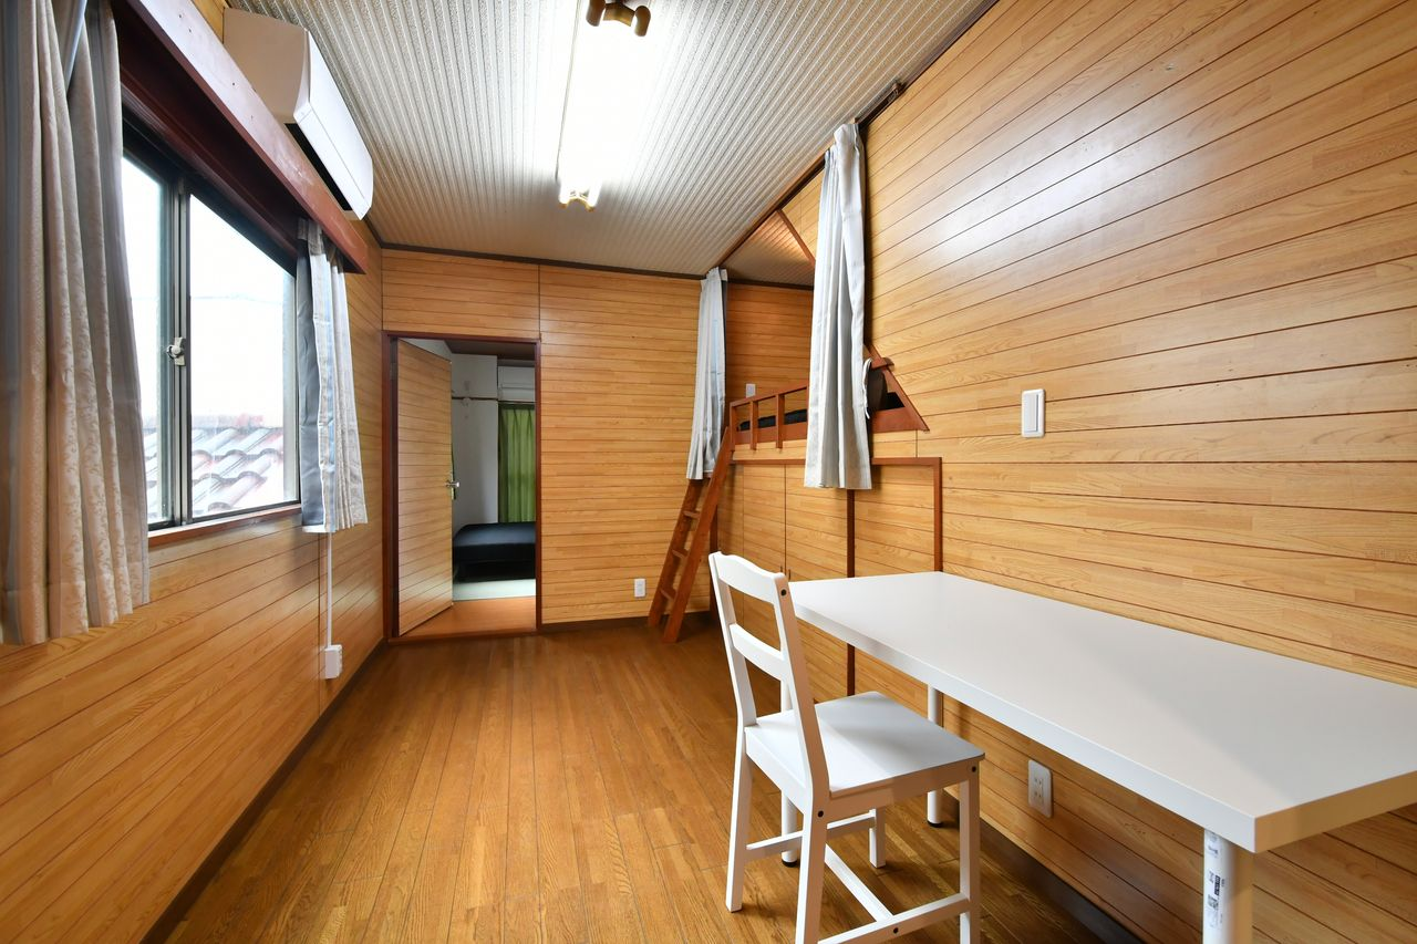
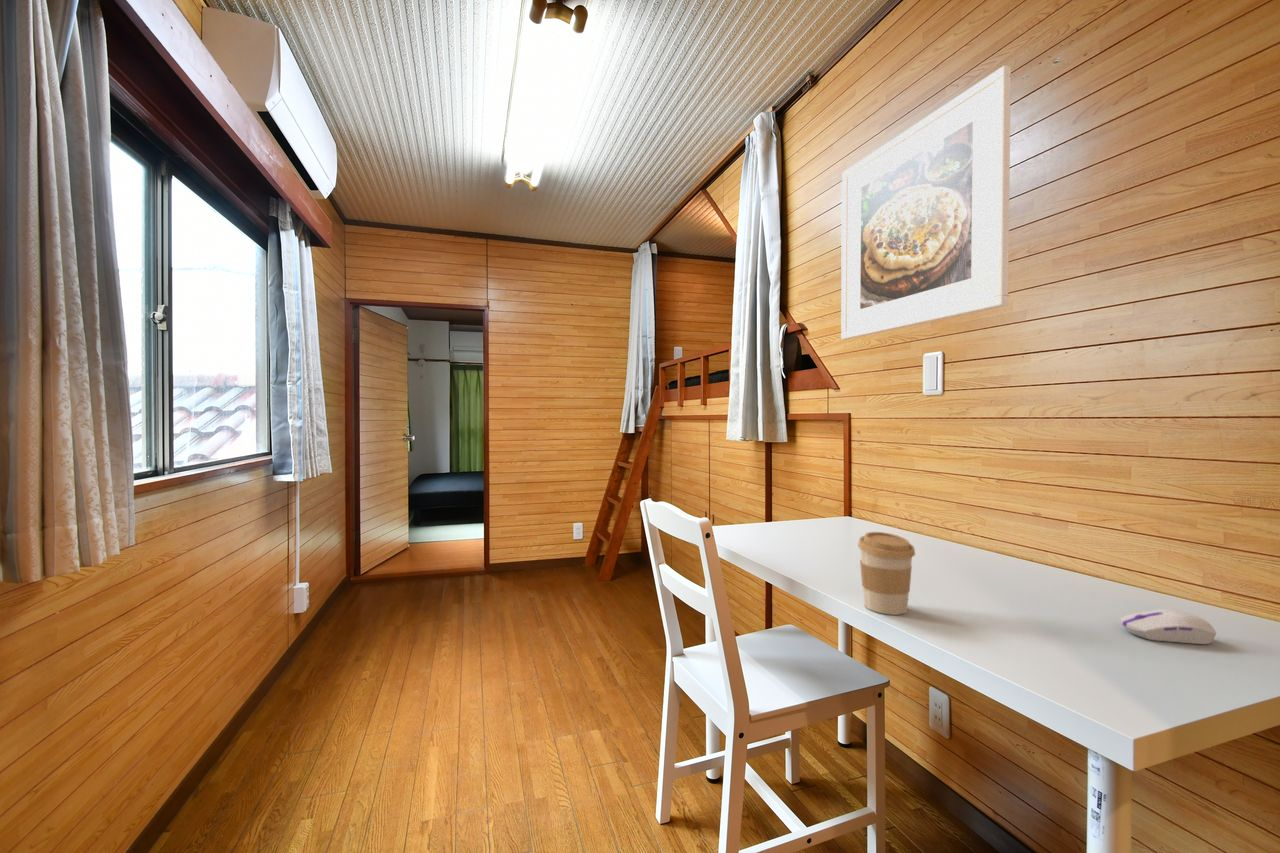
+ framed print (910, 227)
+ computer mouse (1167, 623)
+ coffee cup (885, 571)
